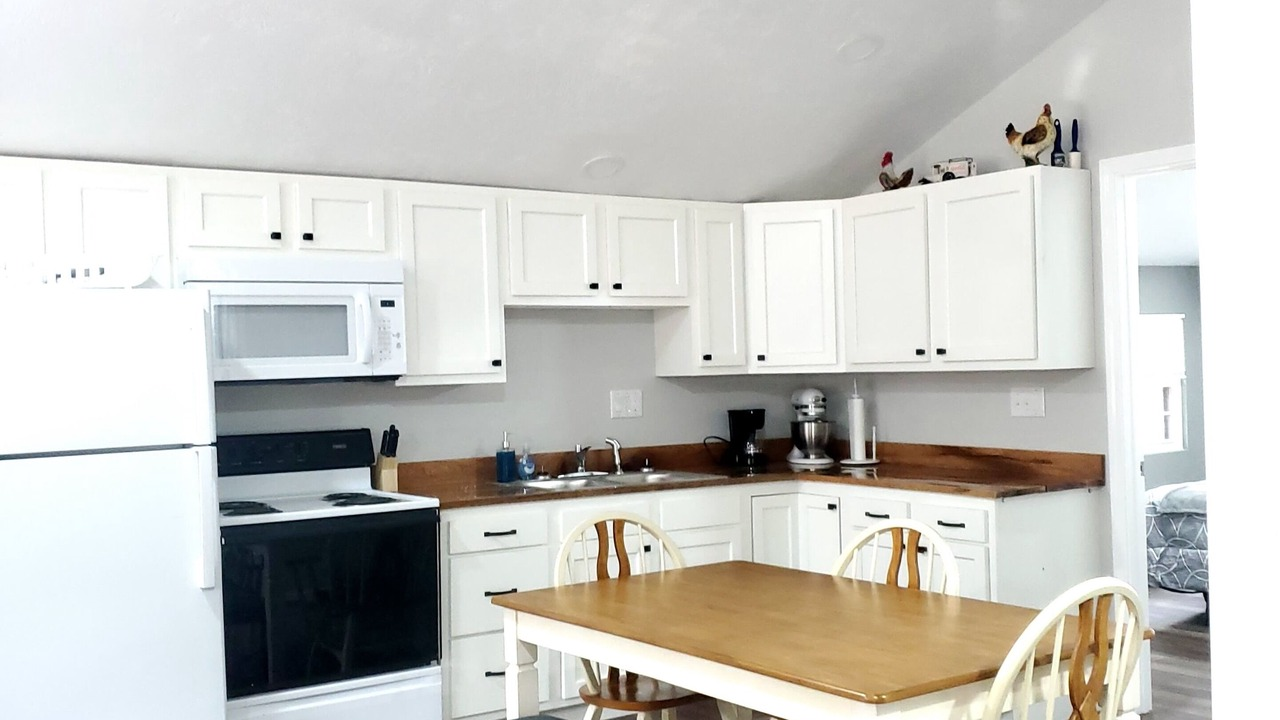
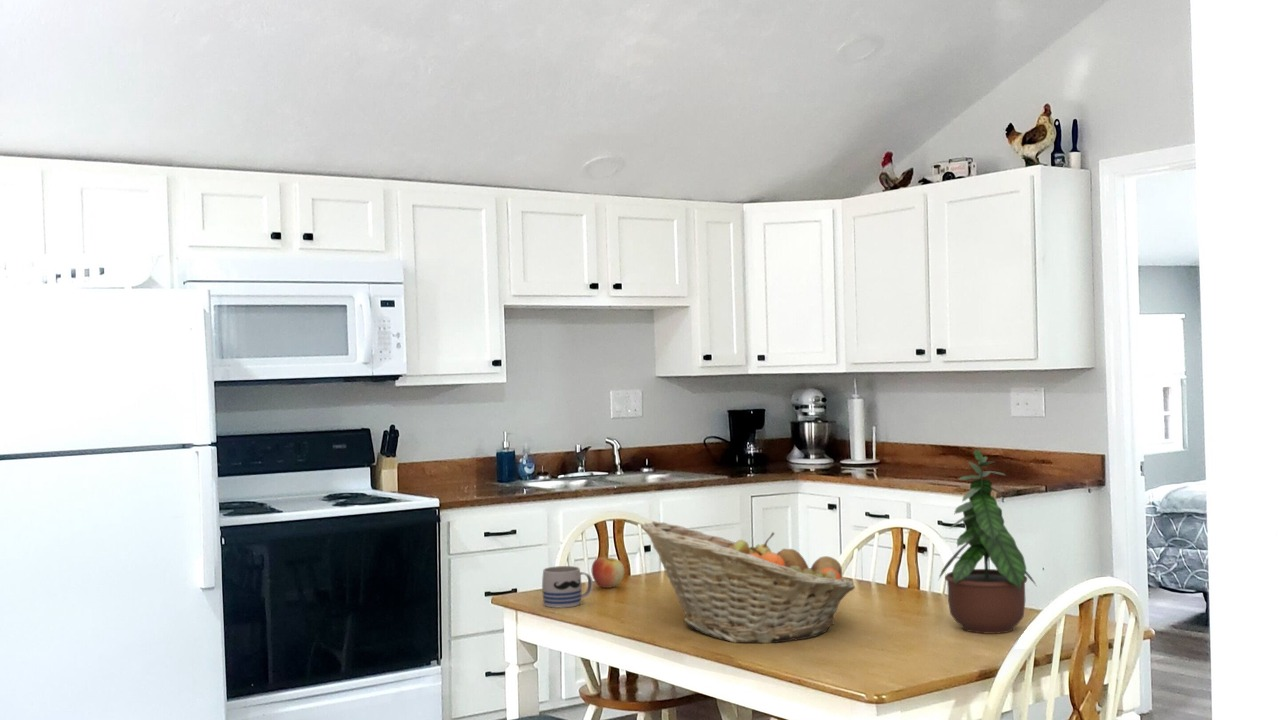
+ mug (567, 585)
+ fruit basket (744, 573)
+ potted plant (986, 537)
+ apple (608, 570)
